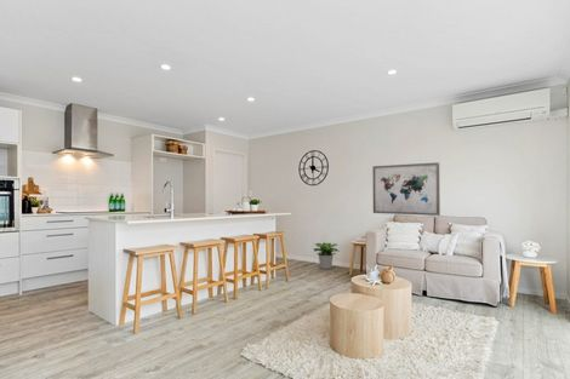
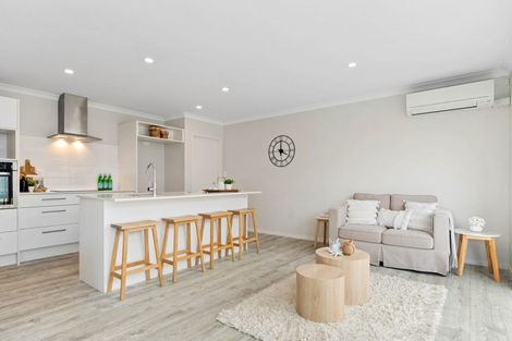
- potted plant (327, 255)
- wall art (404, 189)
